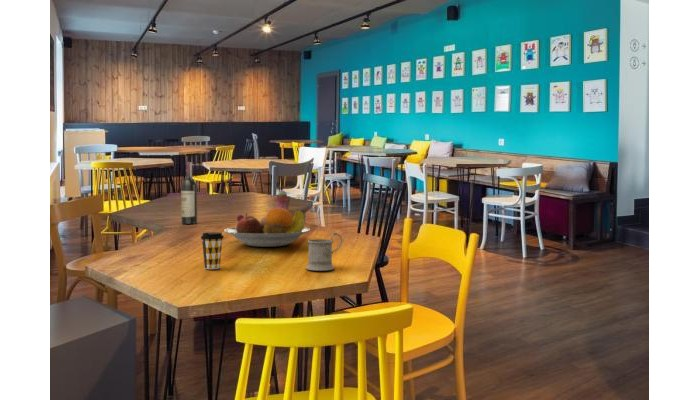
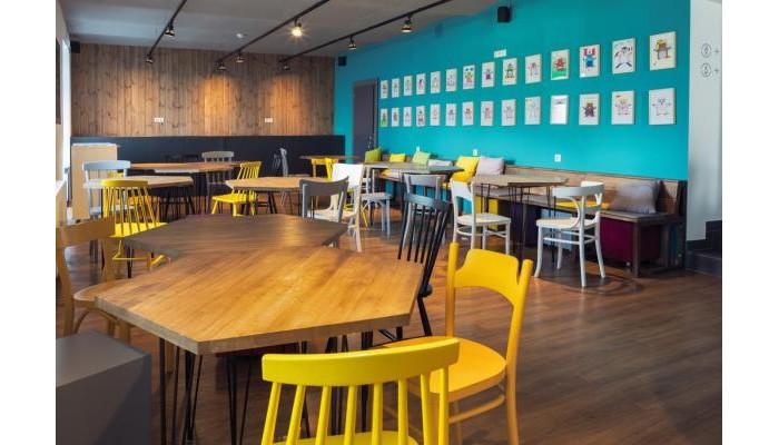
- mug (325, 250)
- fruit bowl (267, 226)
- coffee cup (212, 250)
- wine bottle (189, 192)
- potted succulent (282, 200)
